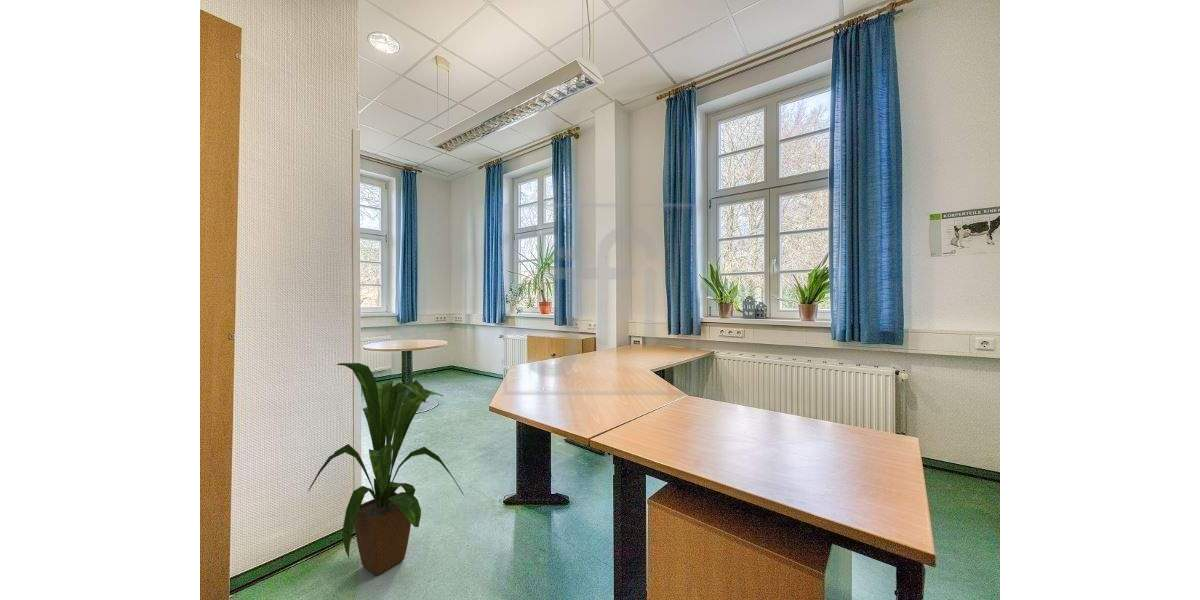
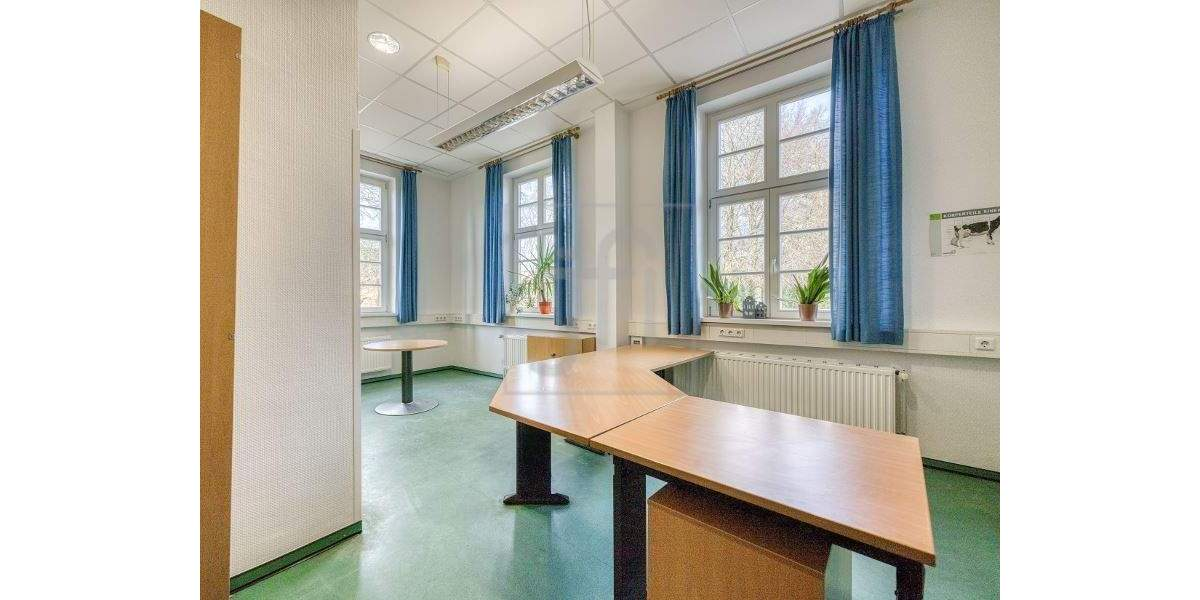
- house plant (398, 451)
